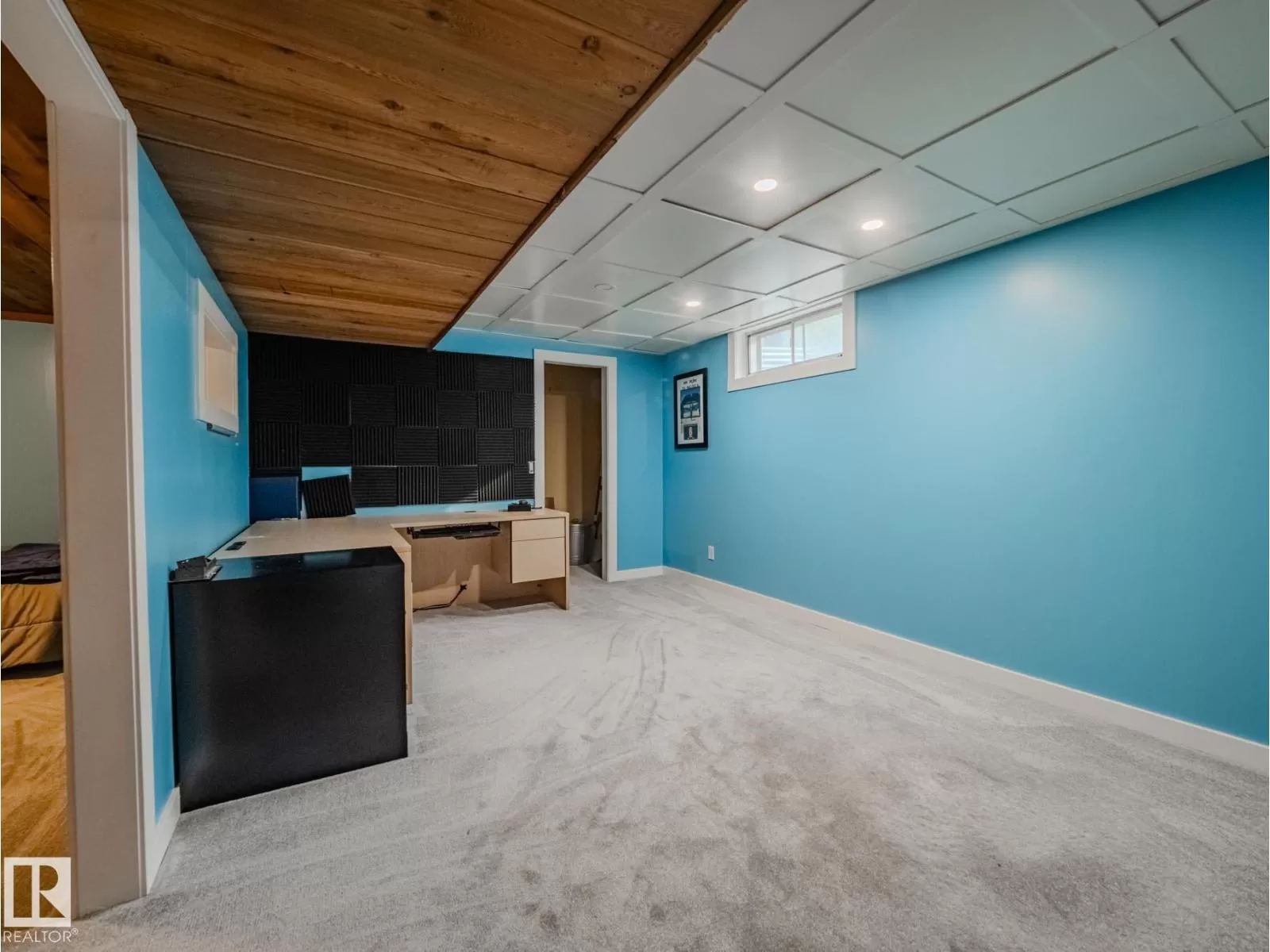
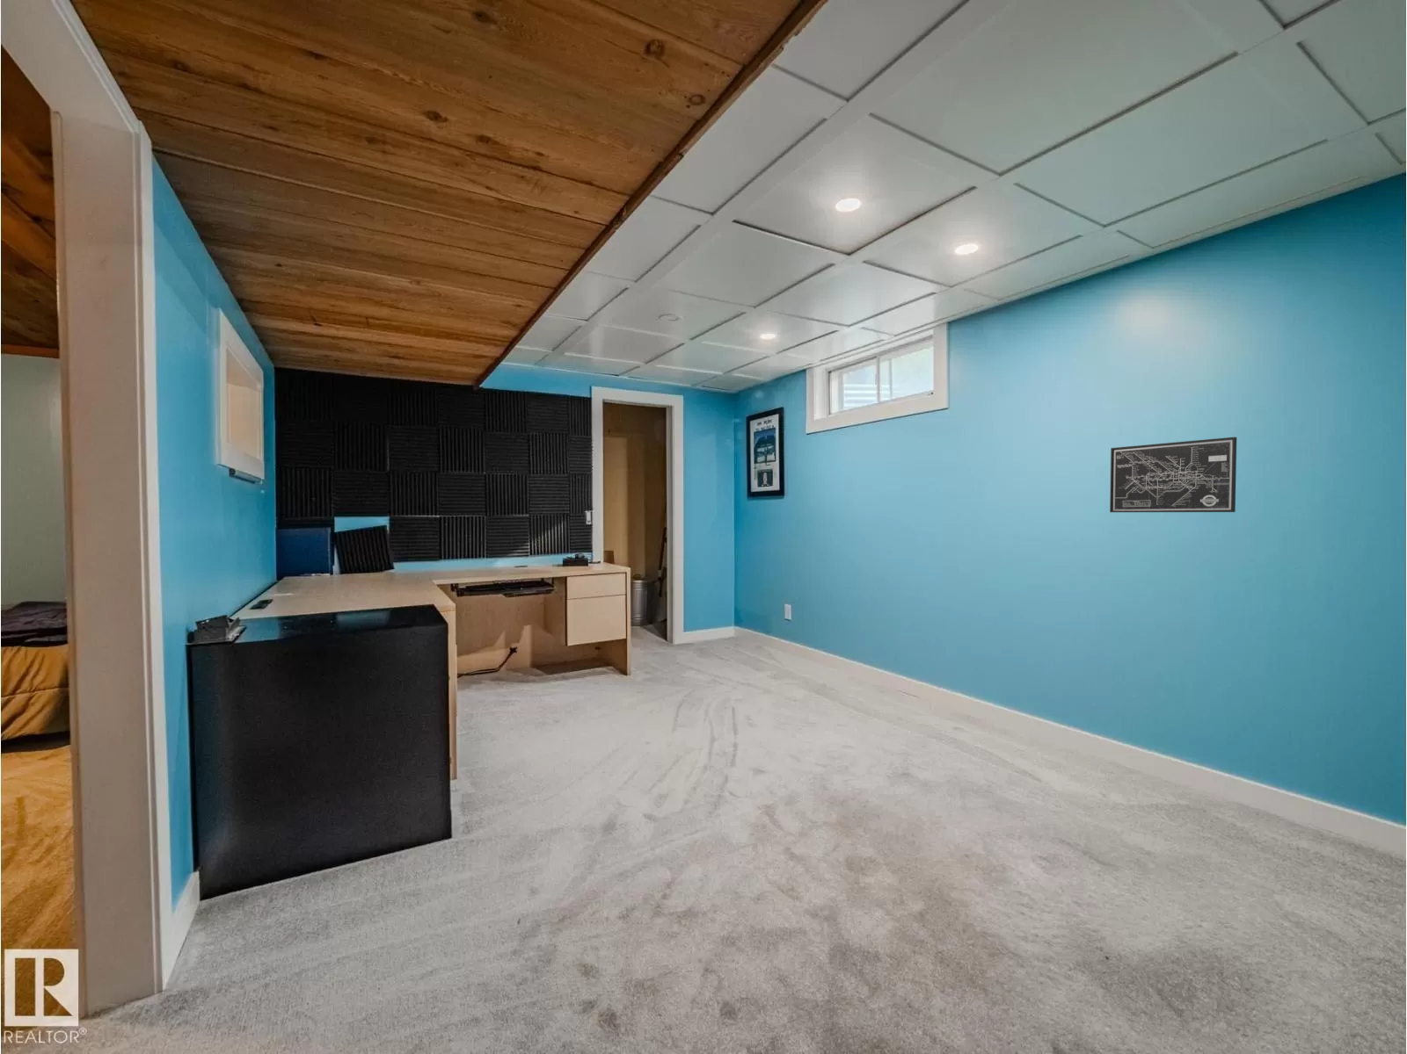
+ wall art (1168, 477)
